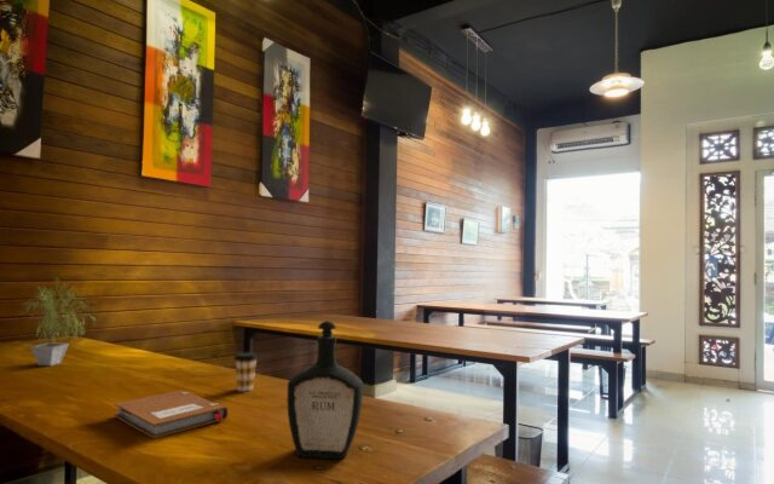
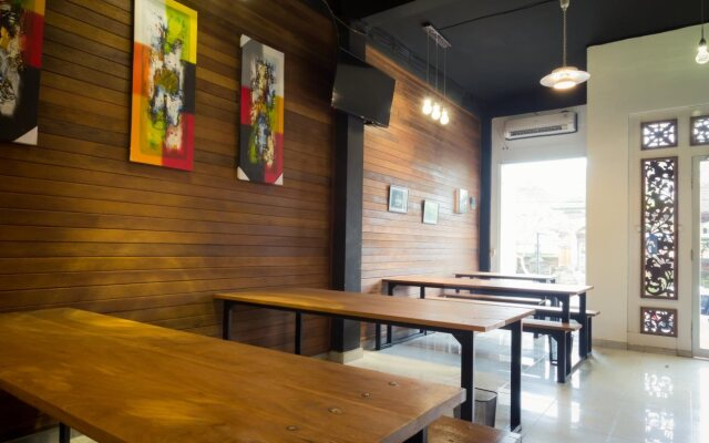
- coffee cup (246, 371)
- notebook (172, 411)
- bottle (325, 385)
- potted plant (59, 318)
